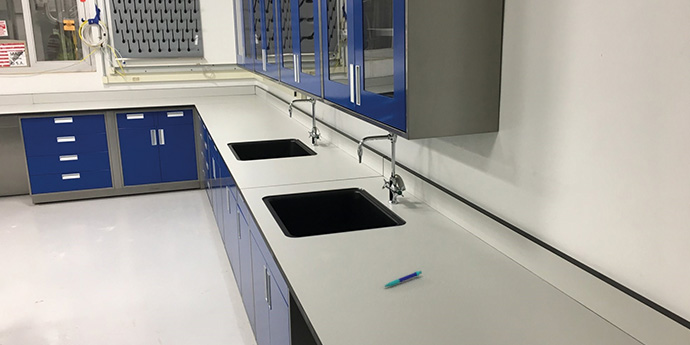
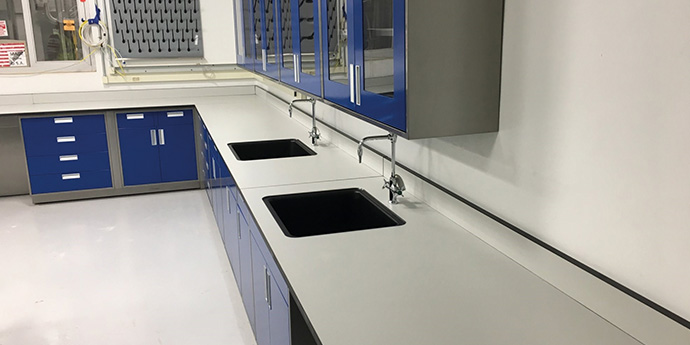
- pen (402, 278)
